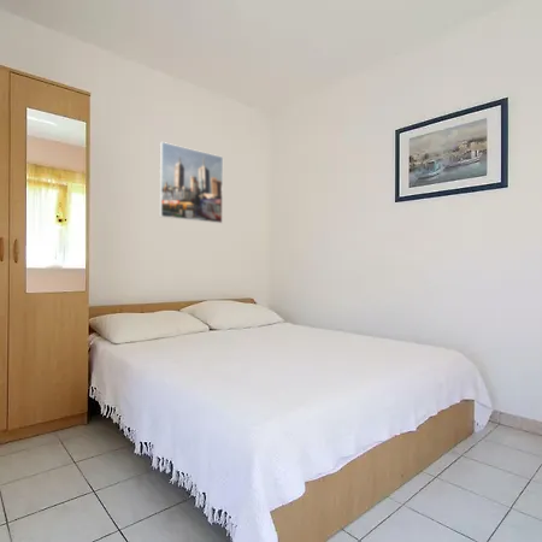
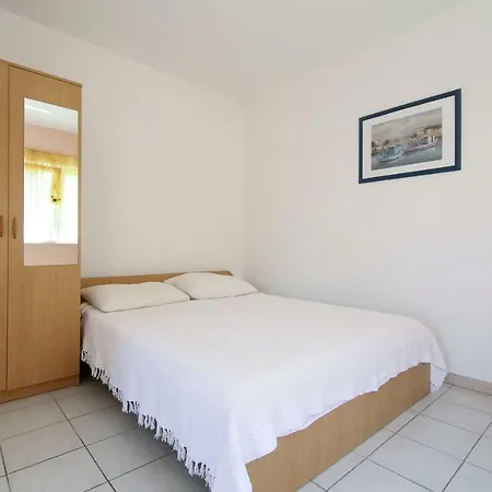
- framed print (193, 184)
